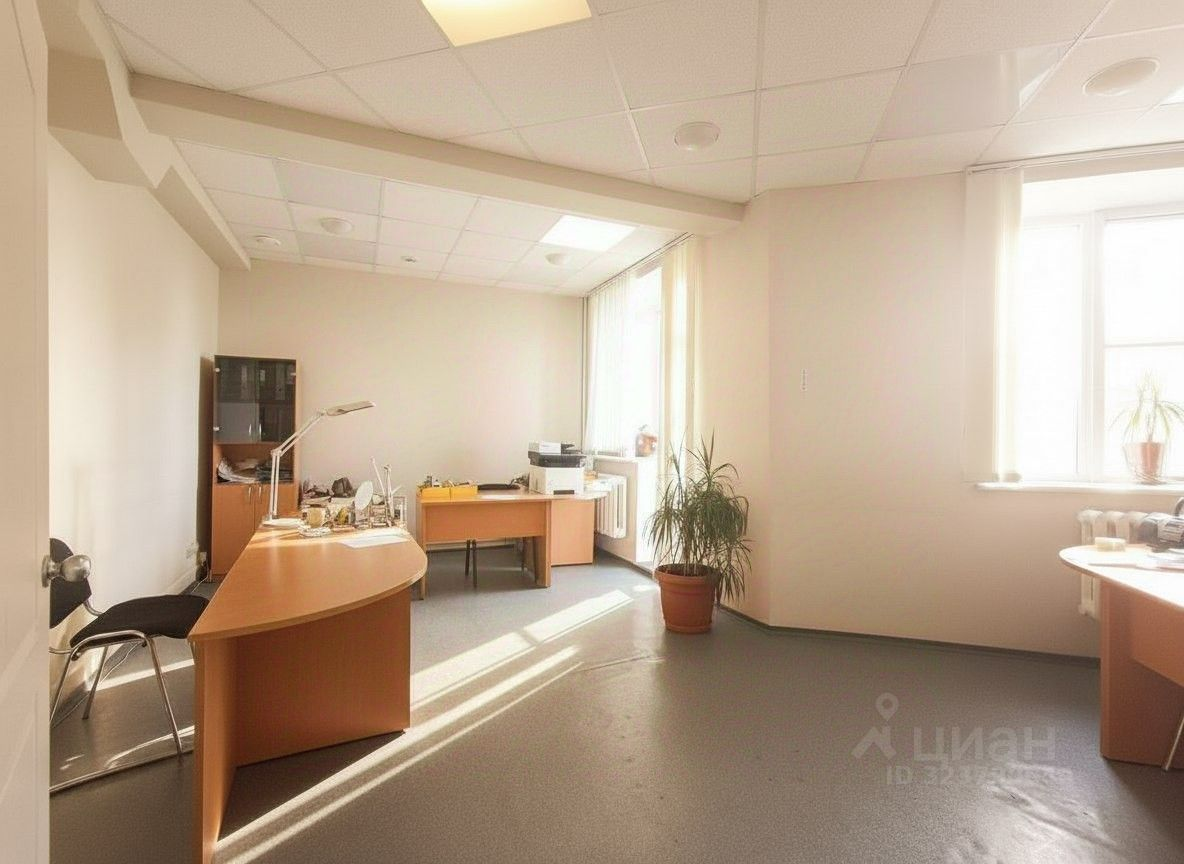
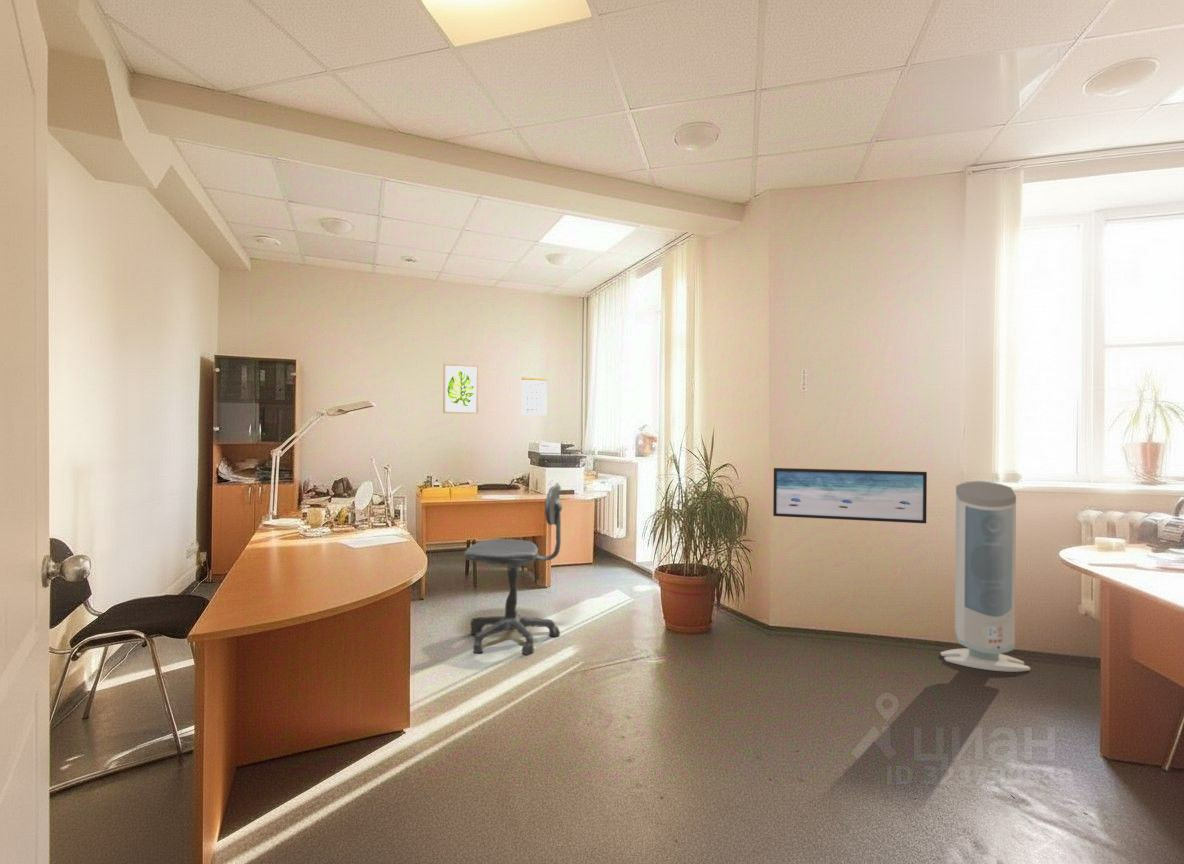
+ wall art (846, 494)
+ calendar (534, 392)
+ wall art (461, 389)
+ office chair (514, 560)
+ air purifier (984, 572)
